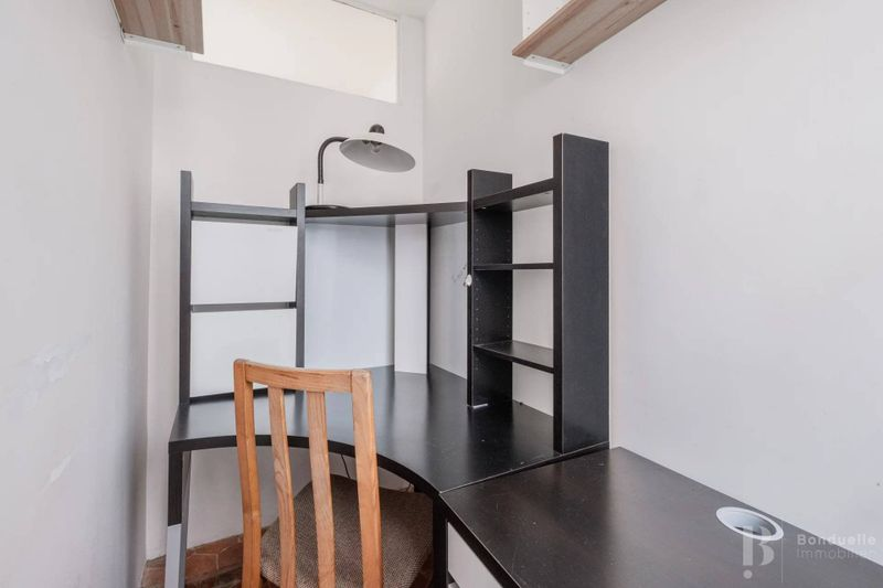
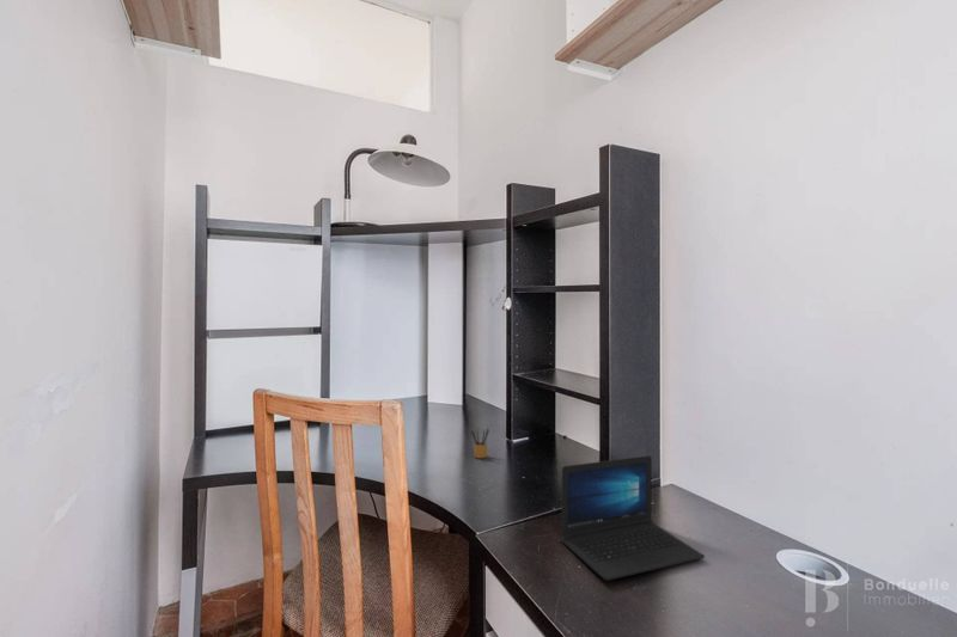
+ pencil box (480, 442)
+ laptop (629, 510)
